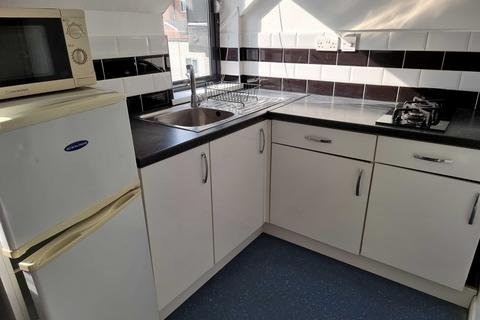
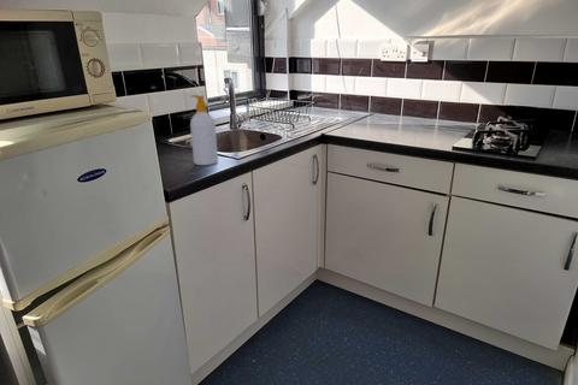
+ soap bottle (202, 129)
